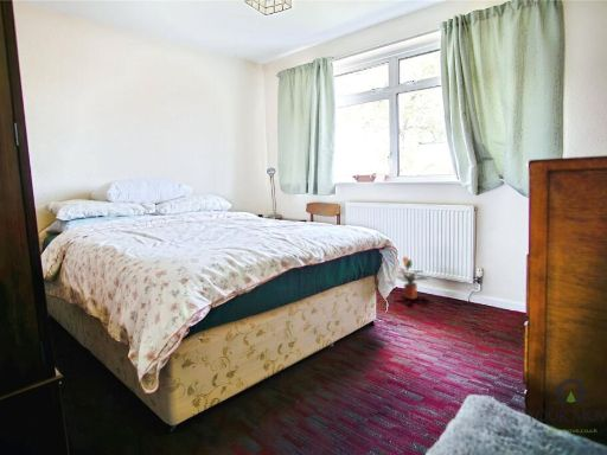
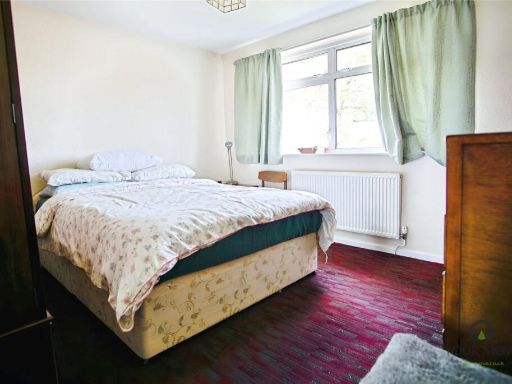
- potted plant (409, 278)
